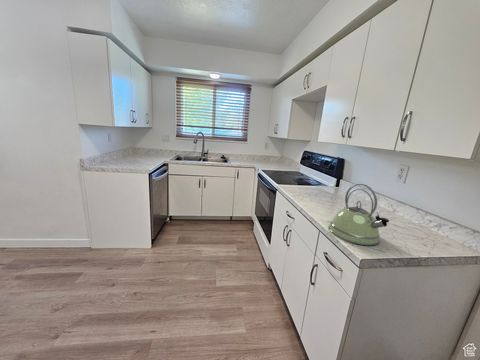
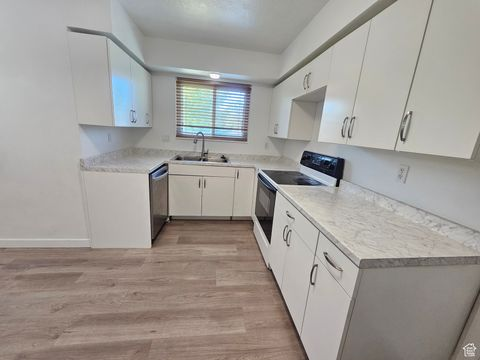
- kettle (360, 210)
